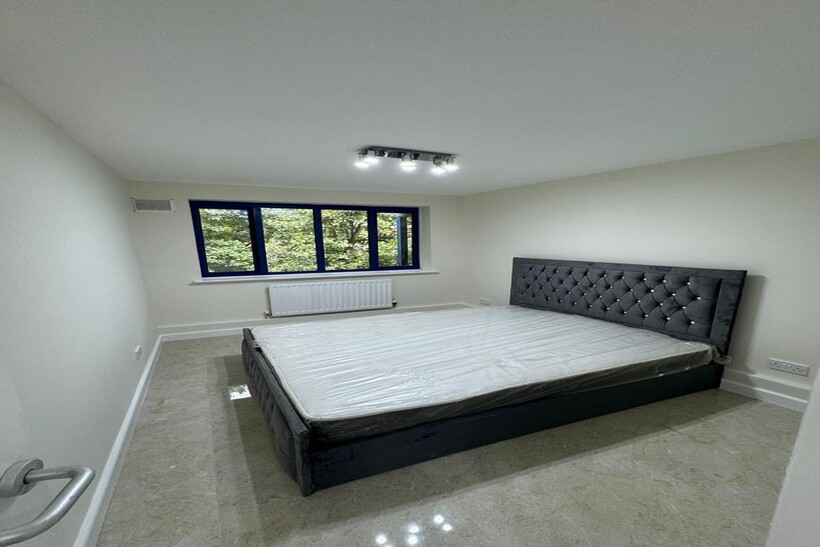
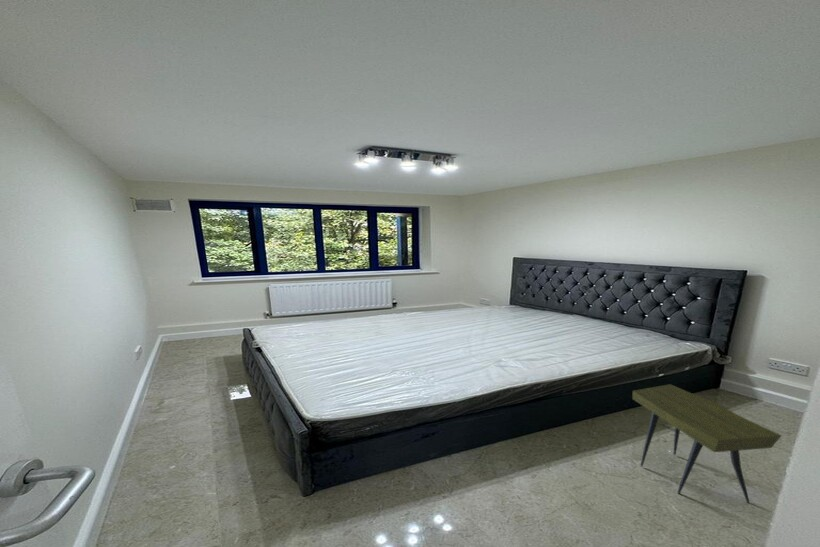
+ side table (691, 437)
